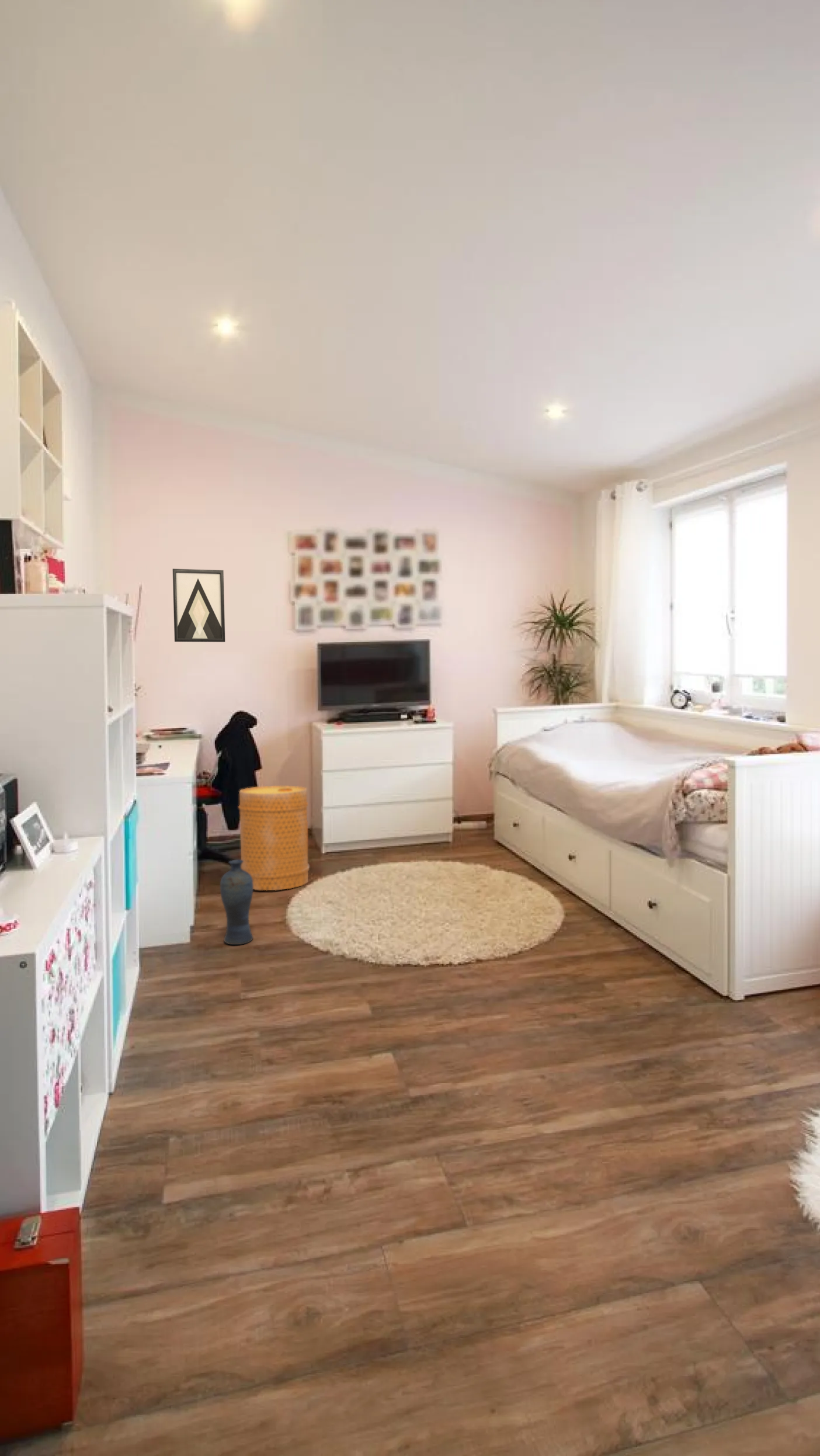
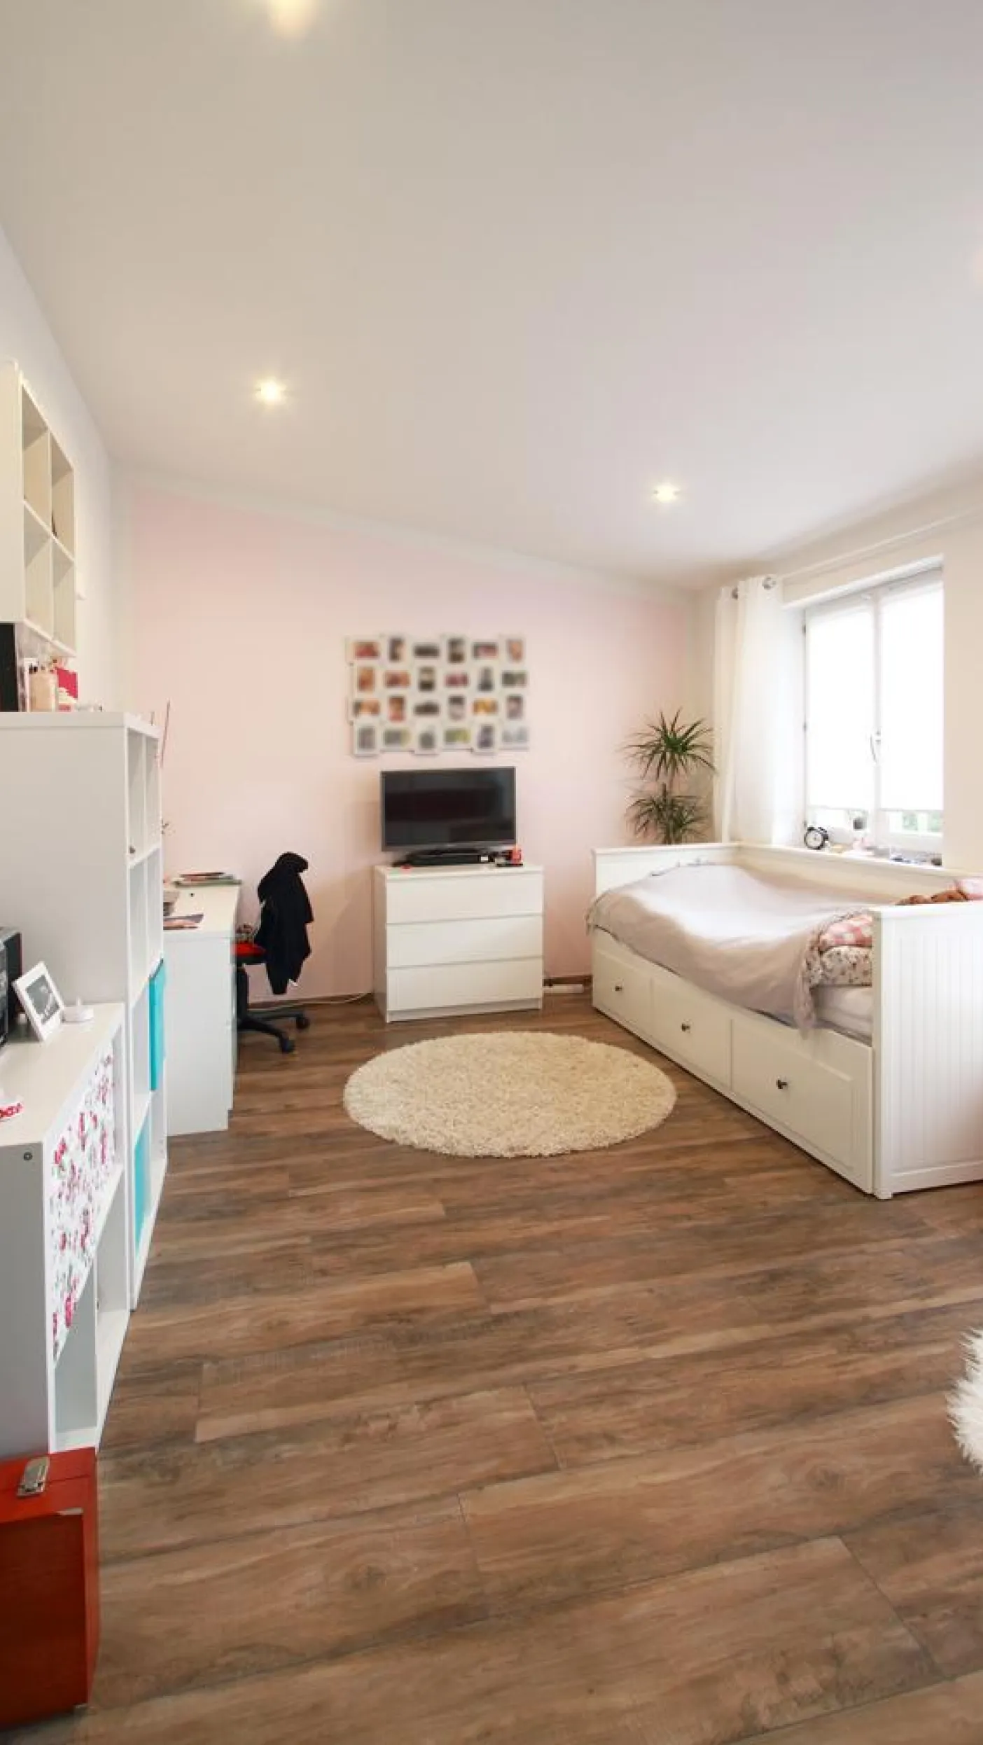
- basket (274, 836)
- wall art (199, 606)
- vase (237, 901)
